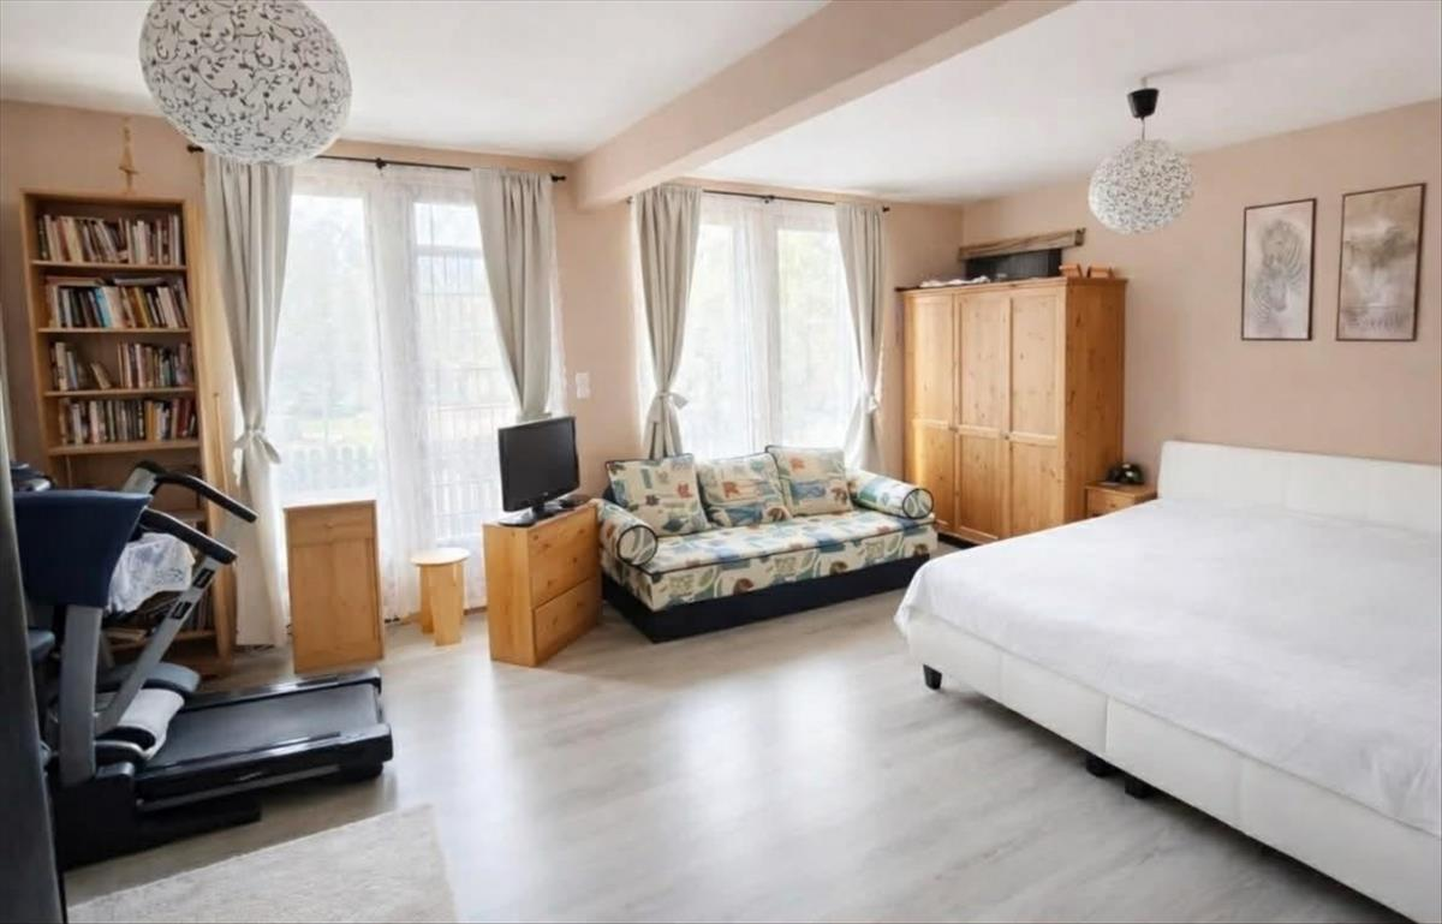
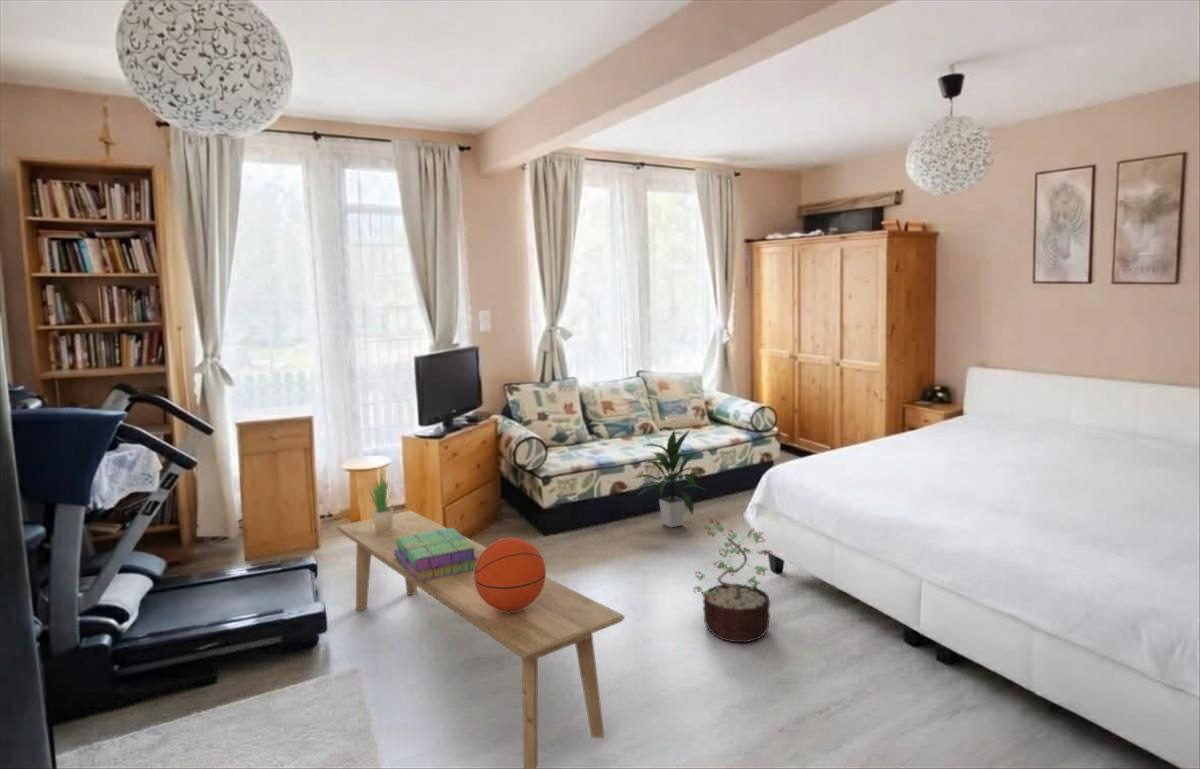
+ bench (455, 612)
+ basket ball (510, 573)
+ potted plant (380, 501)
+ decorative plant (733, 575)
+ stack of books (435, 552)
+ indoor plant (671, 478)
